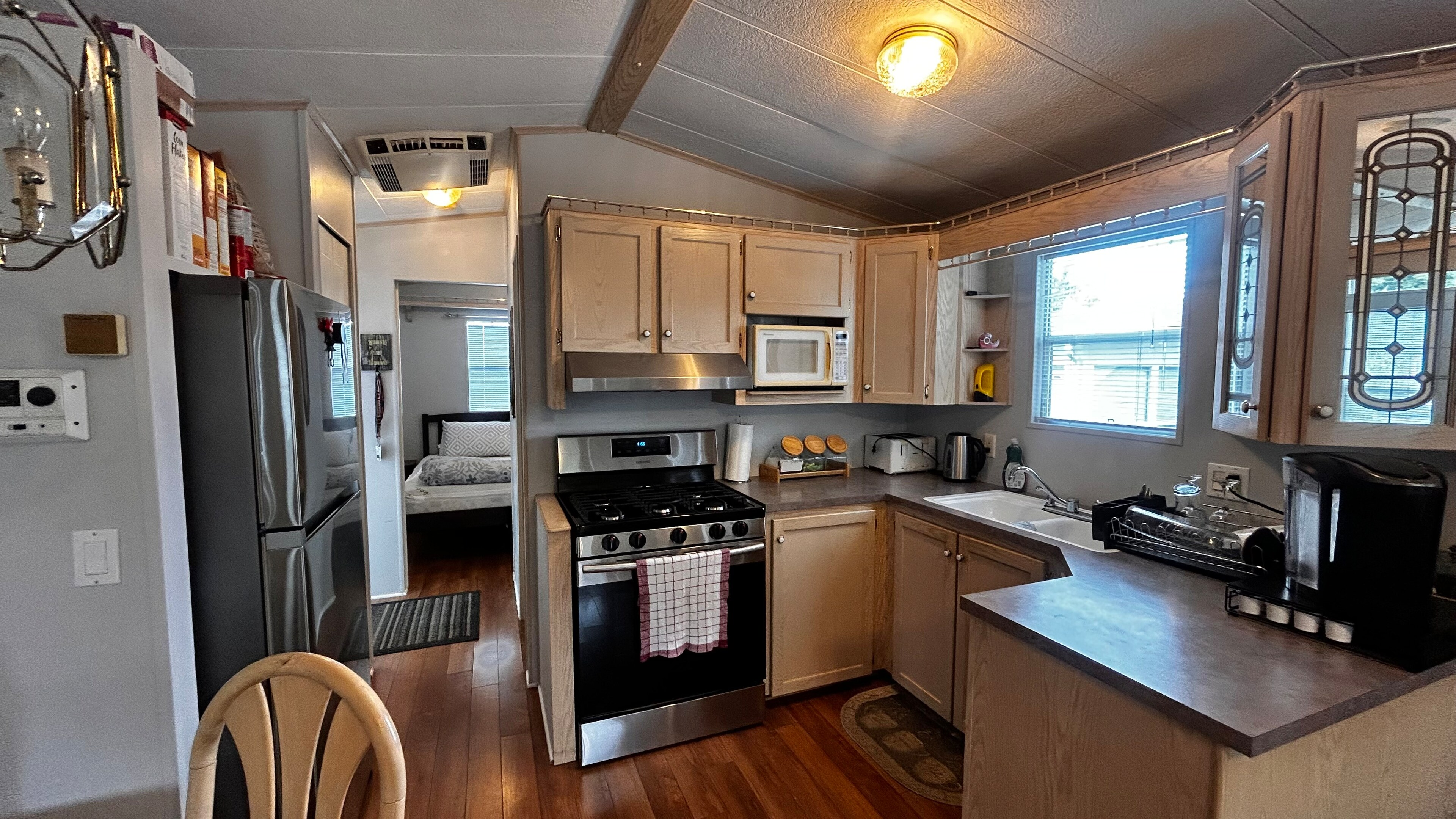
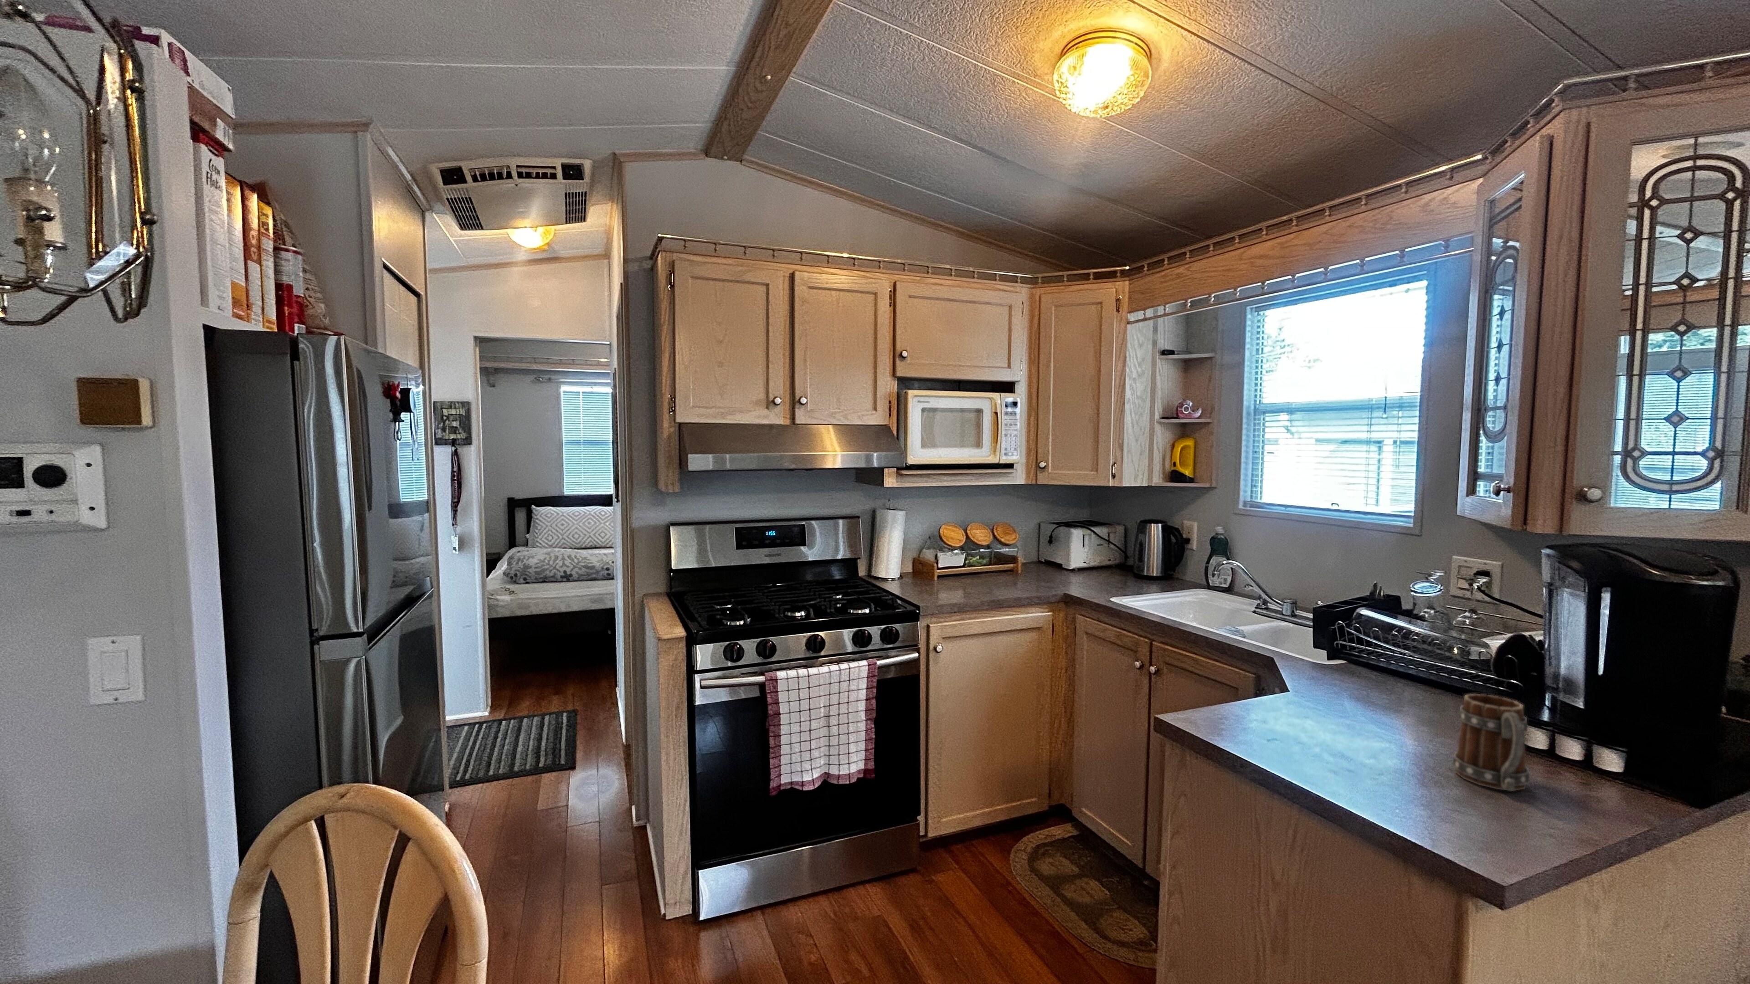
+ mug (1498, 744)
